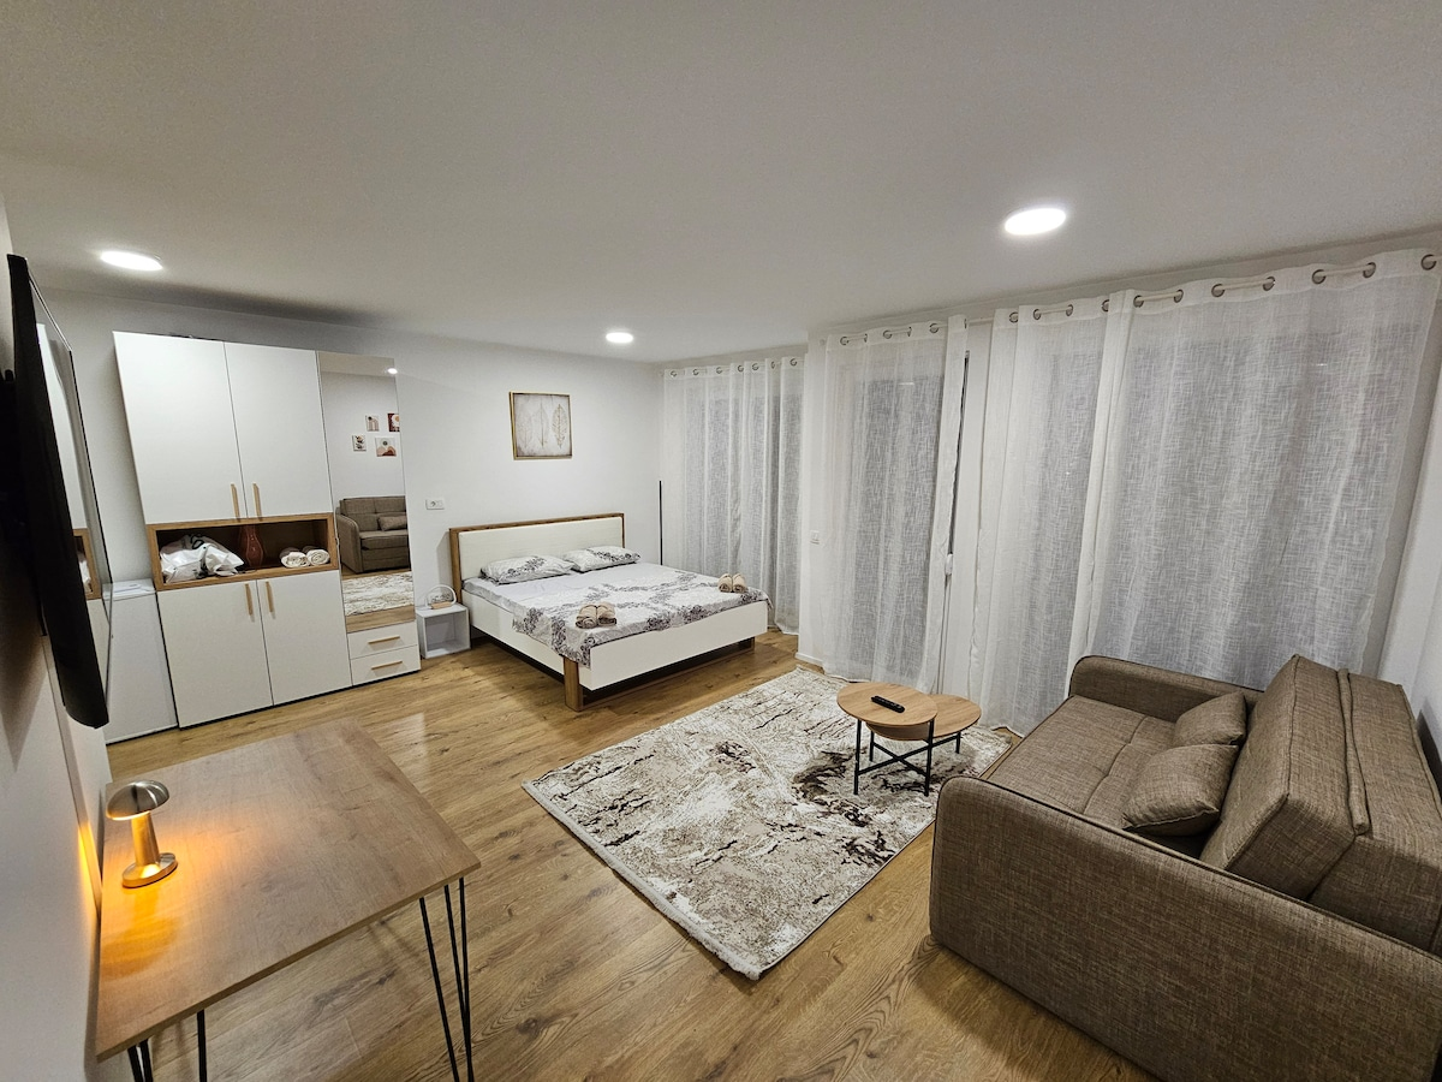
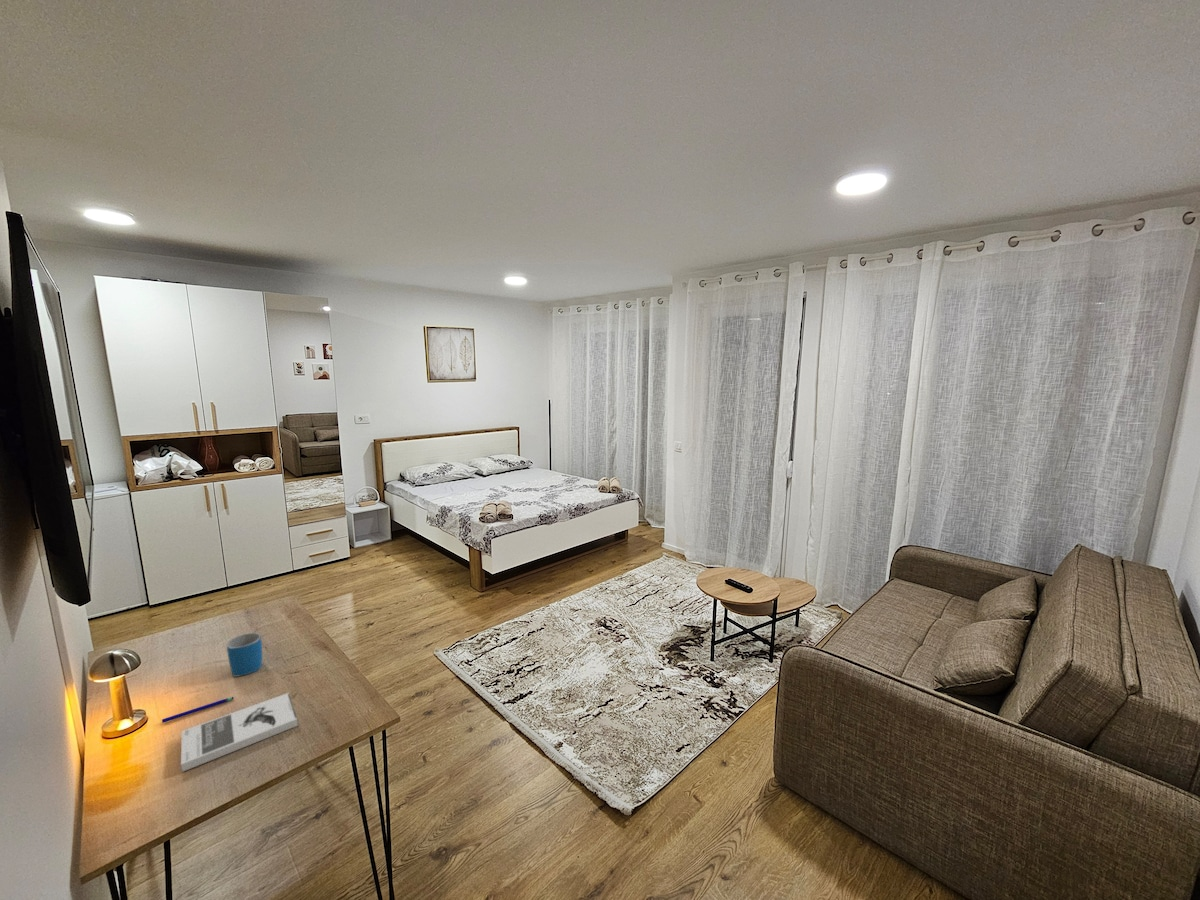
+ mug (245, 651)
+ book (240, 728)
+ pen (199, 709)
